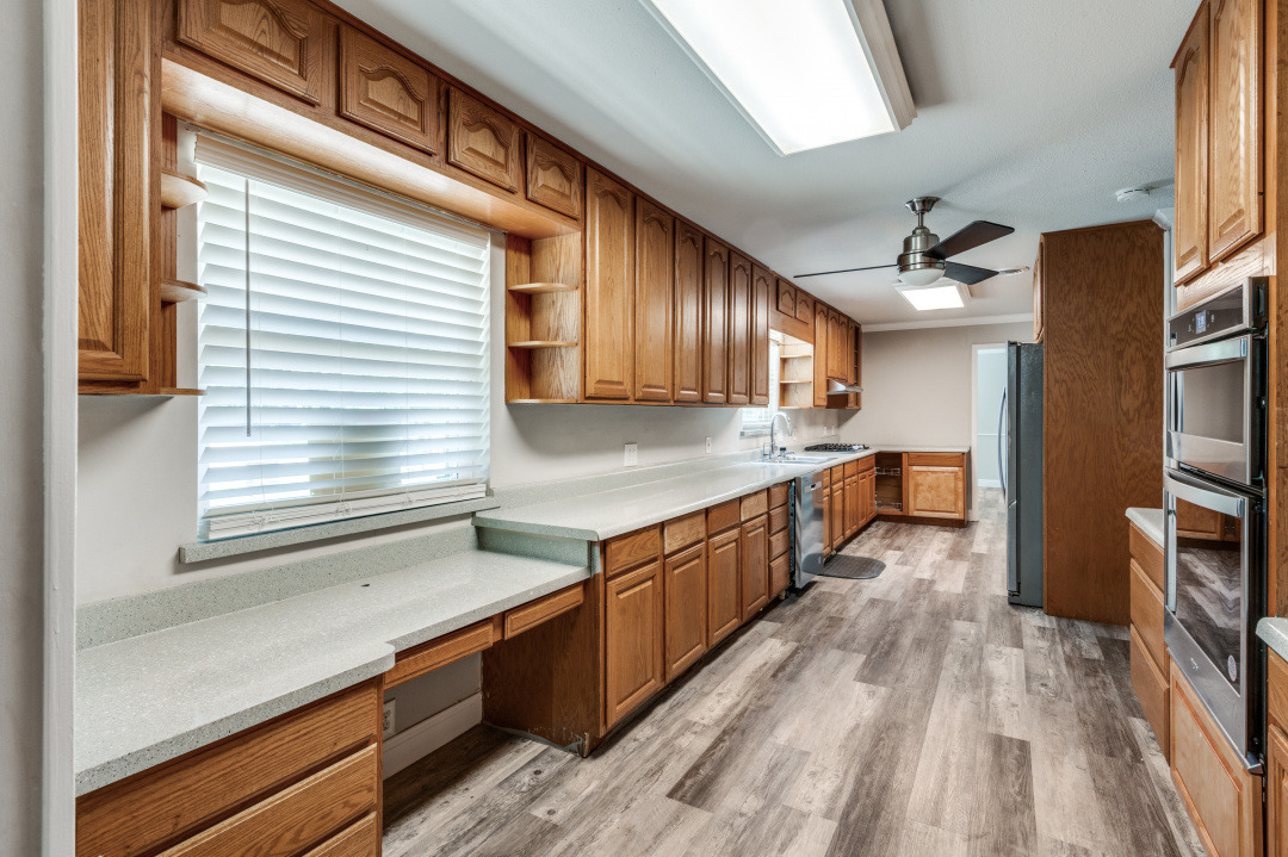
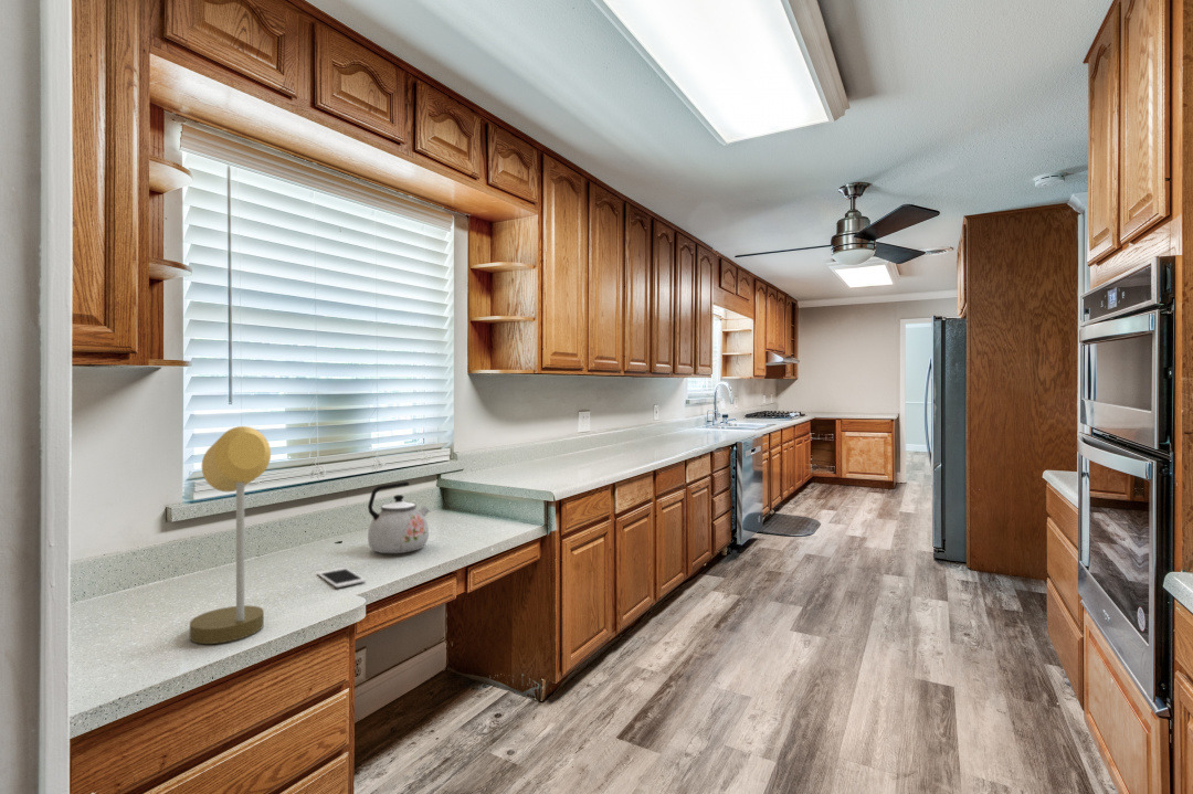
+ cell phone (340, 576)
+ kettle (399, 516)
+ desk lamp (236, 526)
